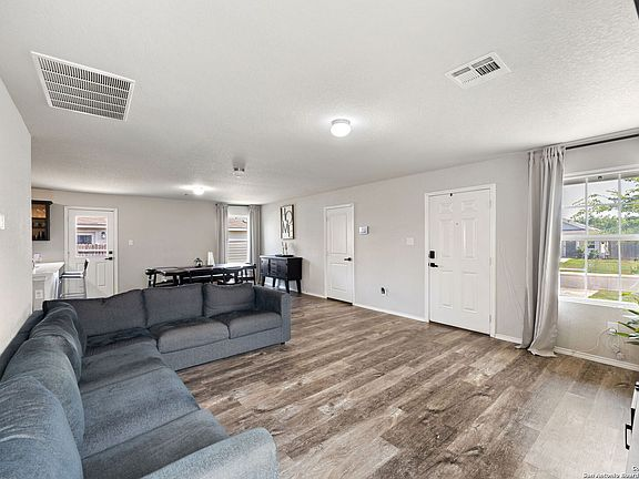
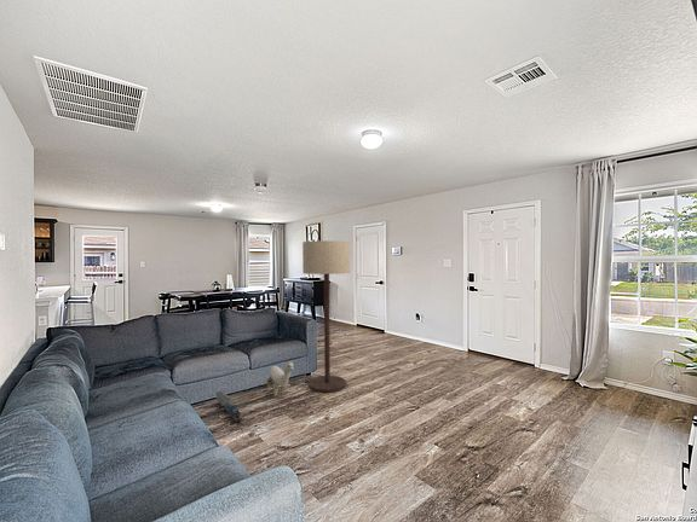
+ floor lamp (327, 313)
+ toy train (229, 405)
+ plush toy (280, 376)
